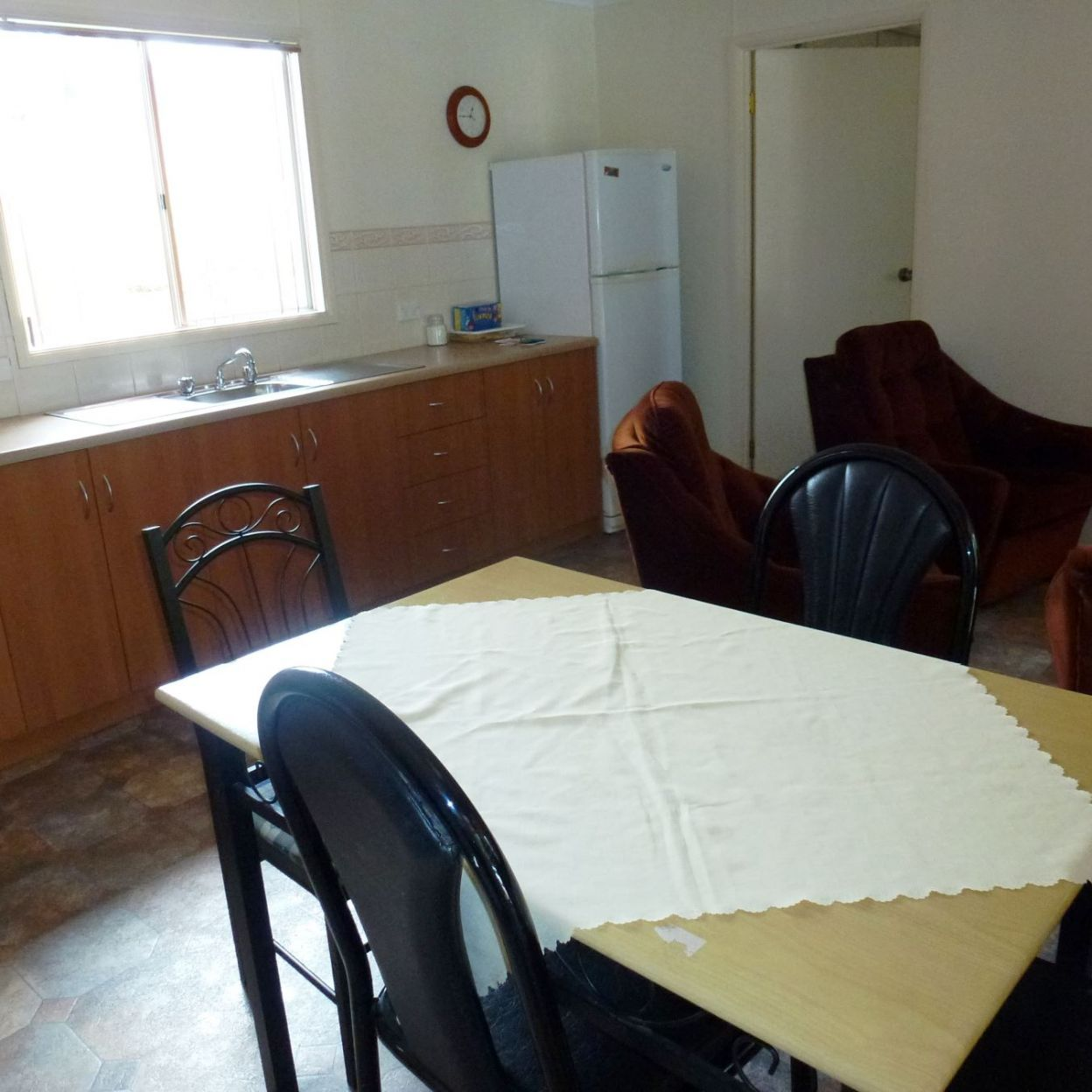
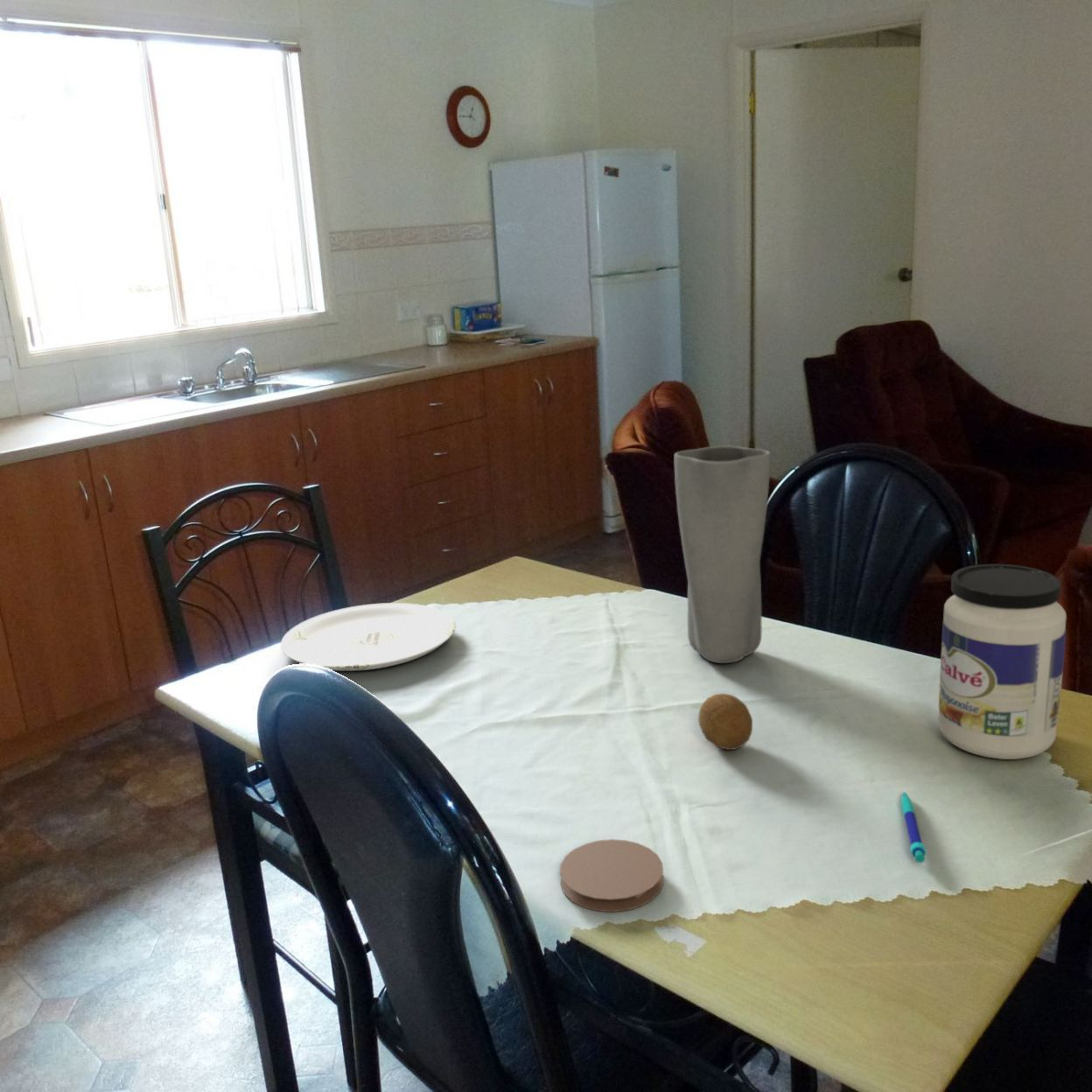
+ vase (722, 556)
+ plate (369, 639)
+ coaster (611, 873)
+ pen (912, 822)
+ jar (1000, 661)
+ fruit (725, 721)
